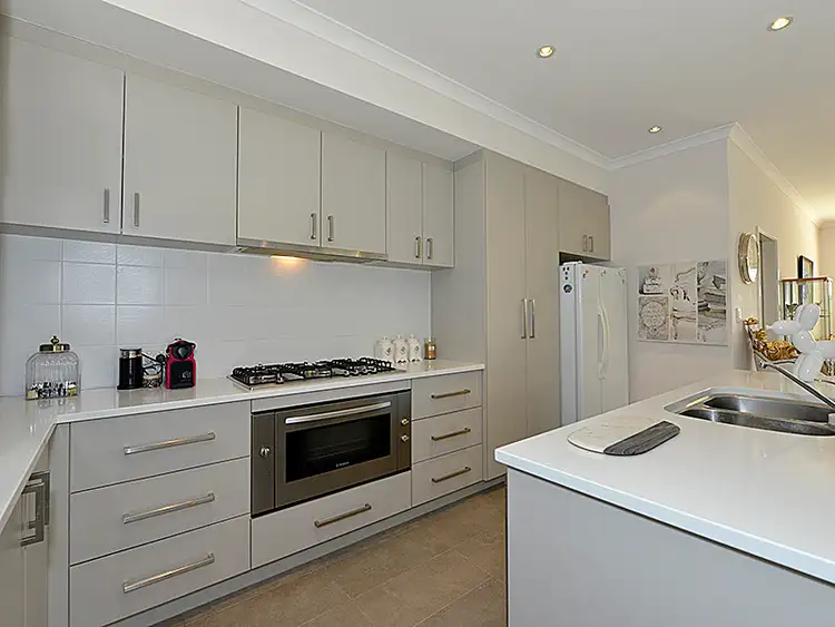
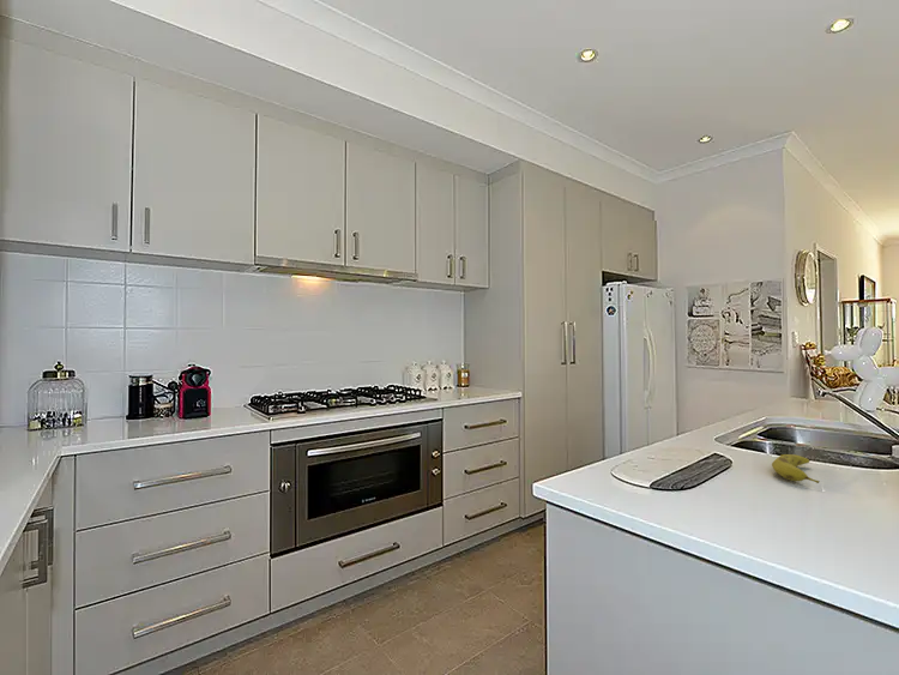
+ fruit (797, 465)
